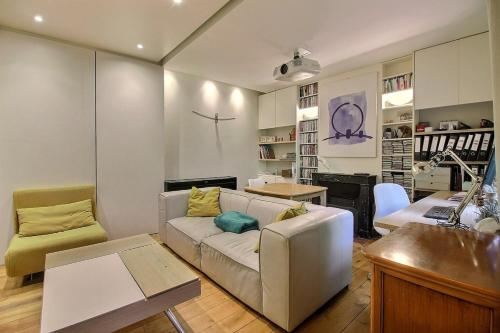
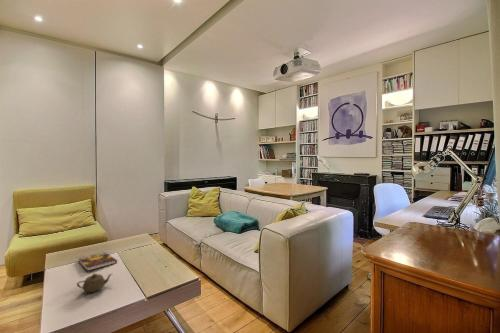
+ book (97, 260)
+ teapot (95, 281)
